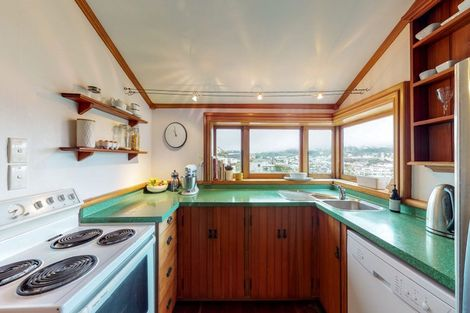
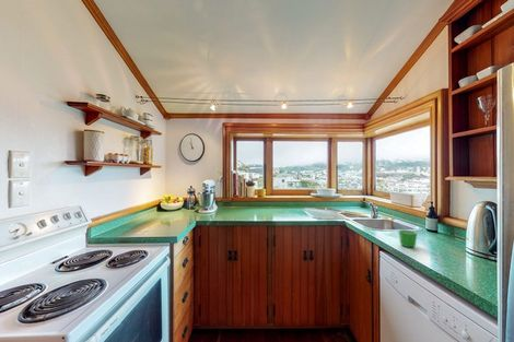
+ mug (407, 237)
